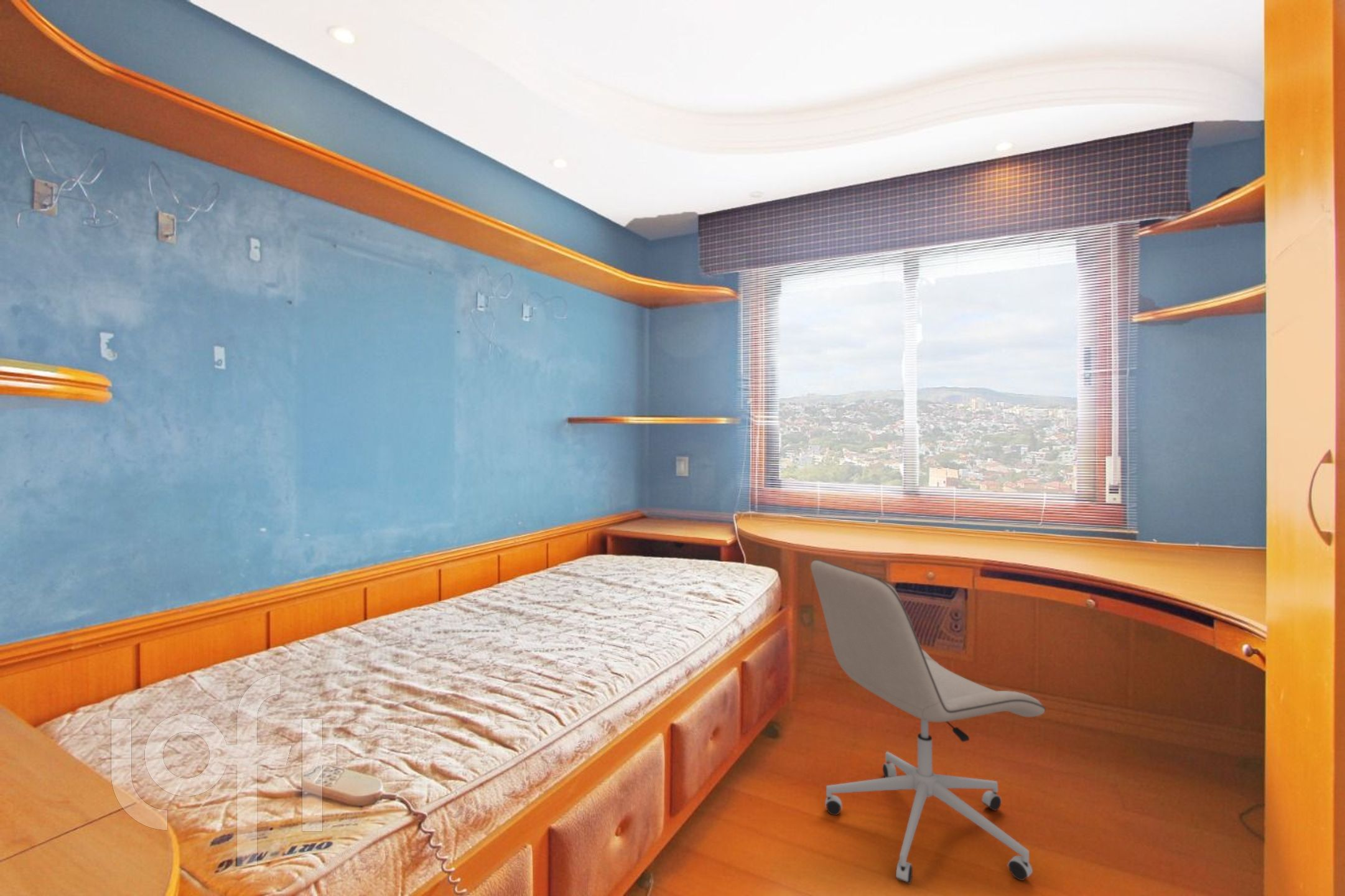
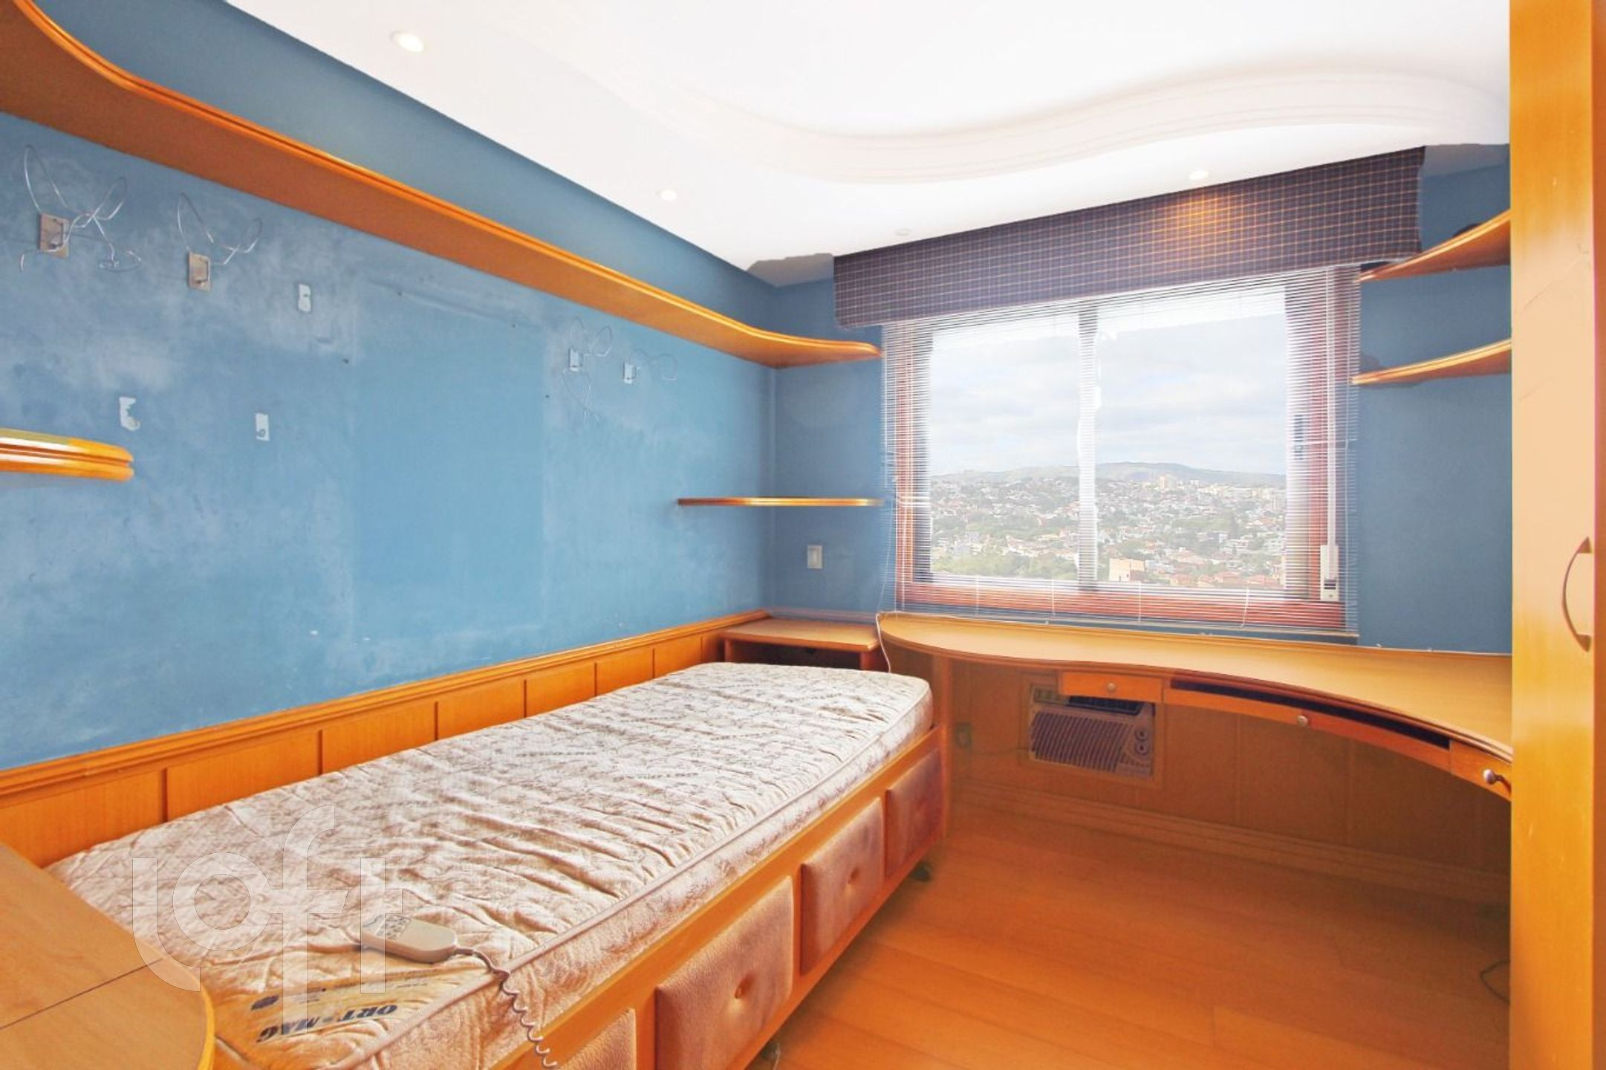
- office chair (922, 694)
